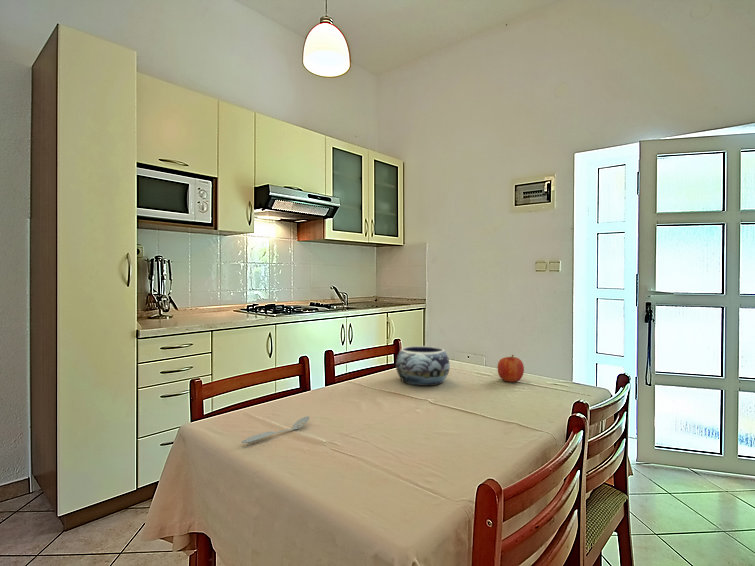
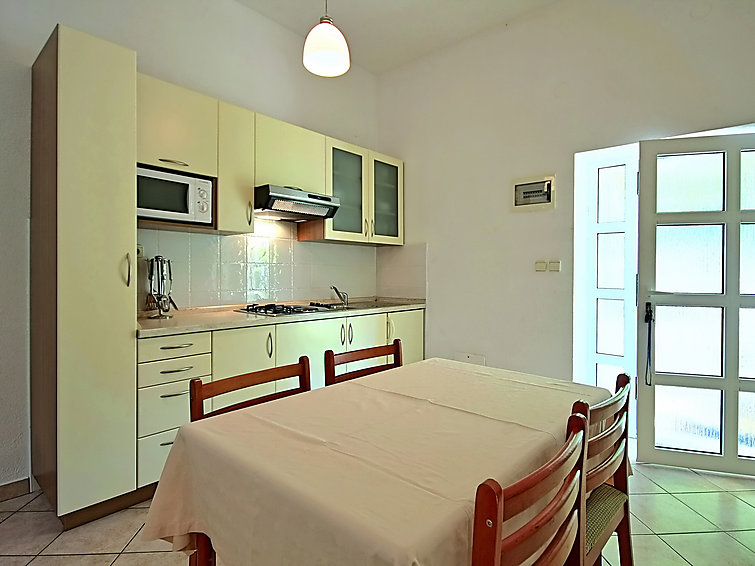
- spoon (278, 431)
- decorative bowl (422, 365)
- fruit (510, 367)
